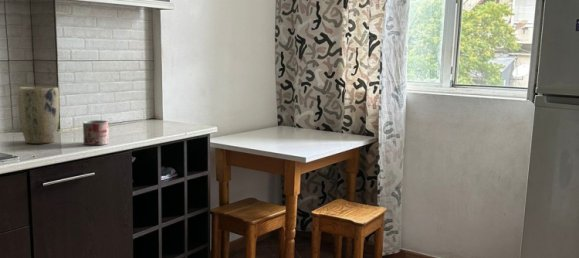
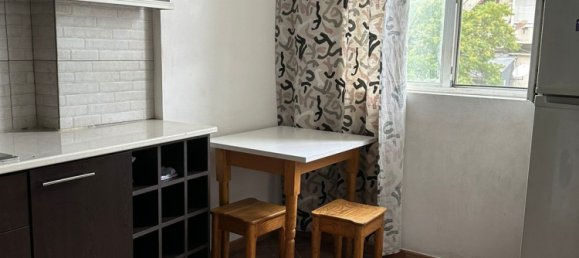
- mug (99, 131)
- plant pot (39, 114)
